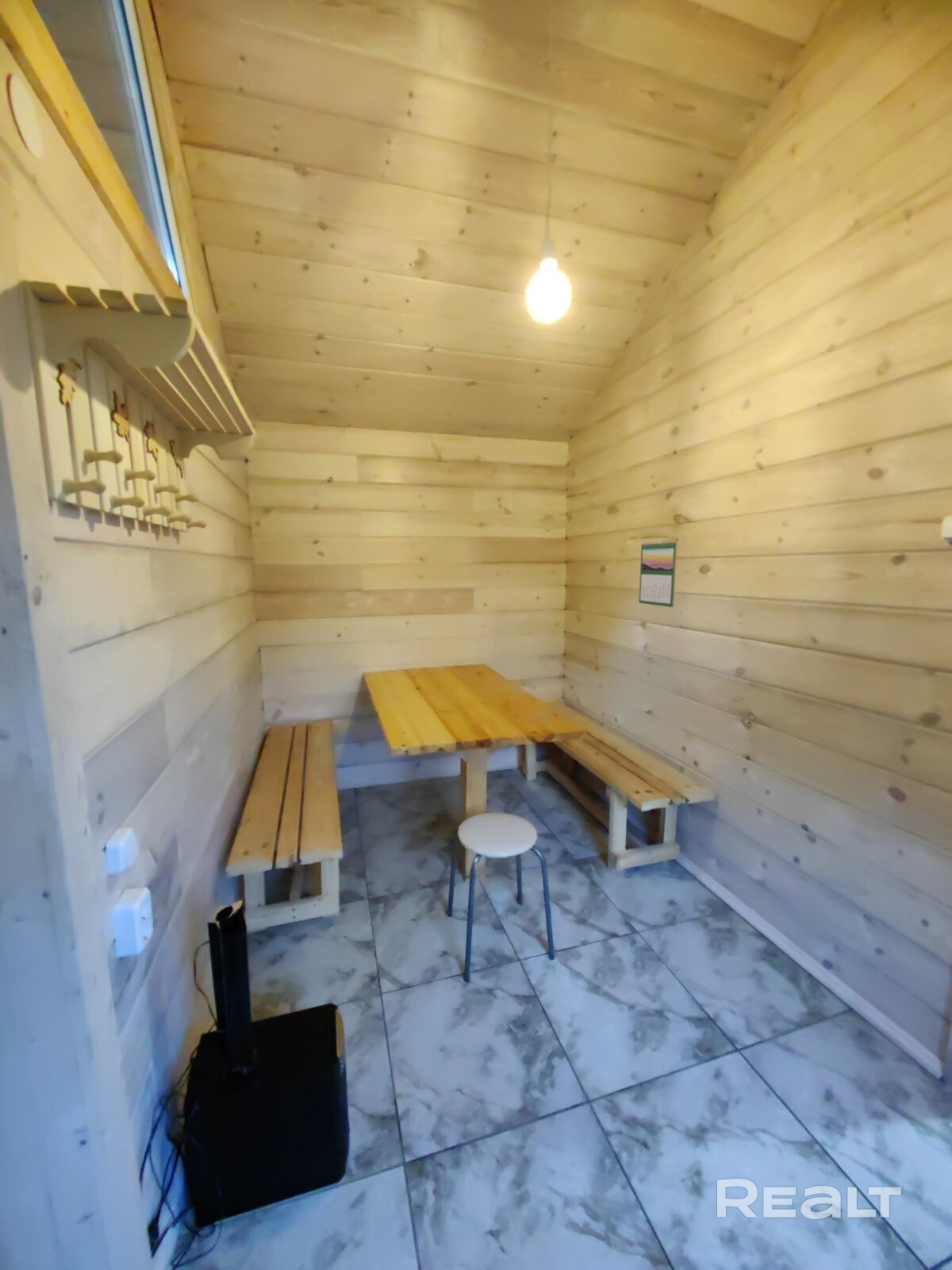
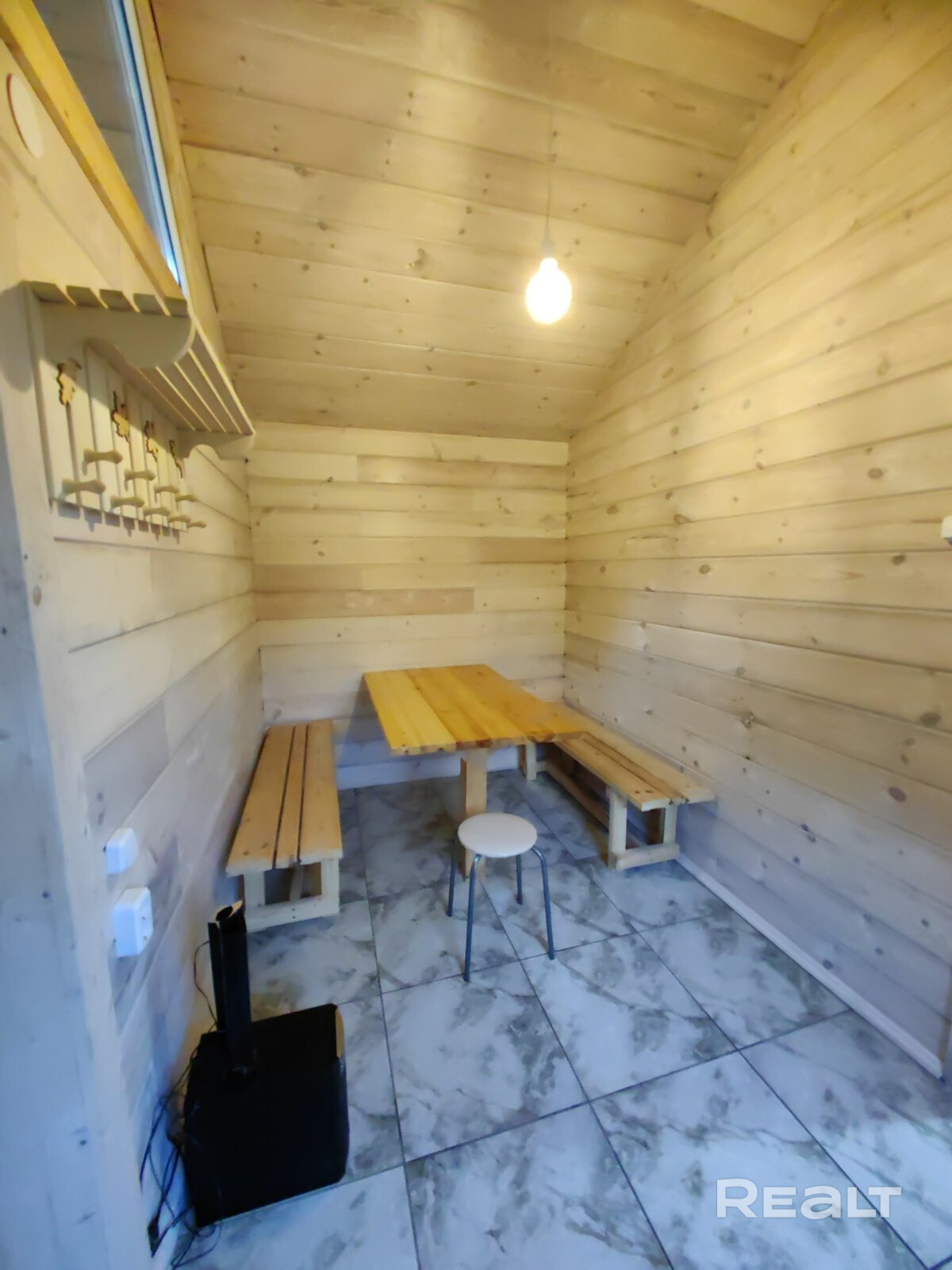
- calendar (657, 572)
